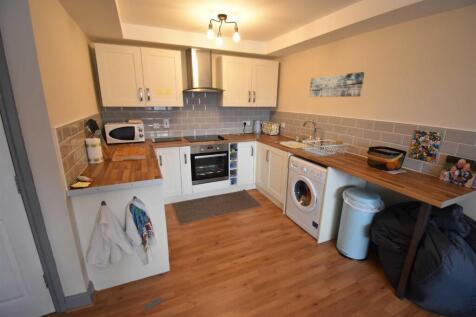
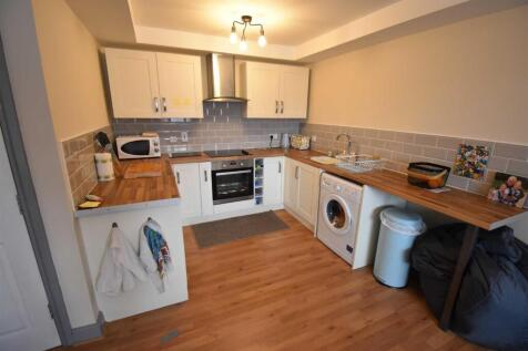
- wall art (333, 86)
